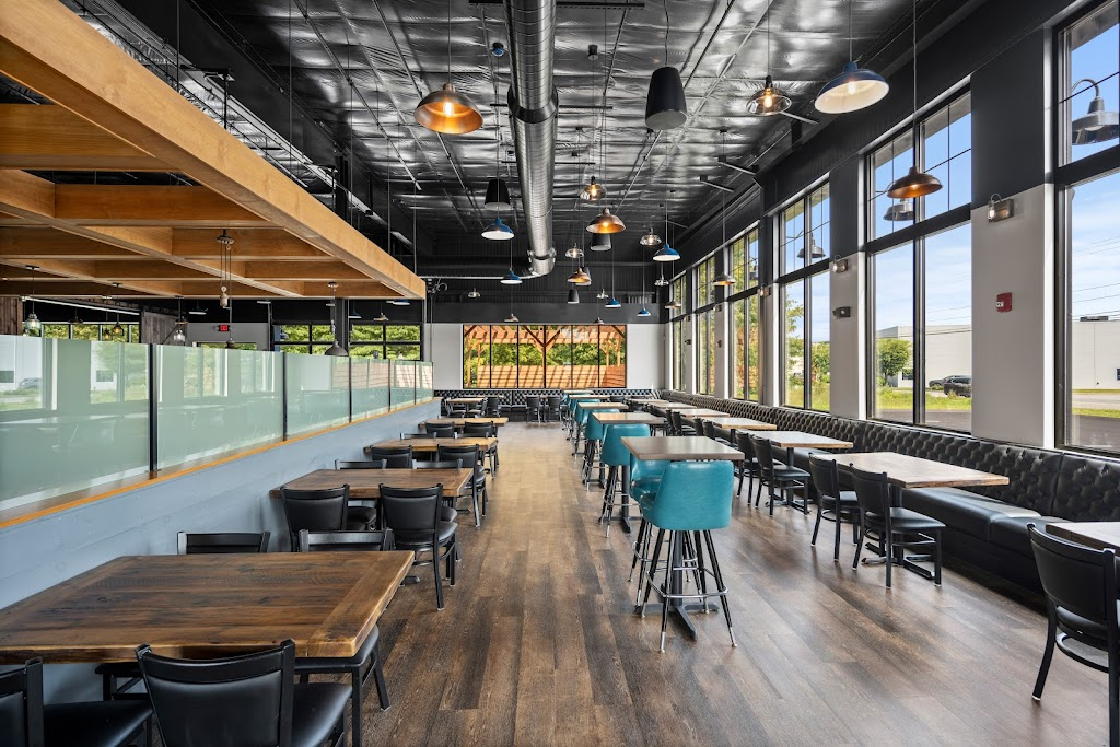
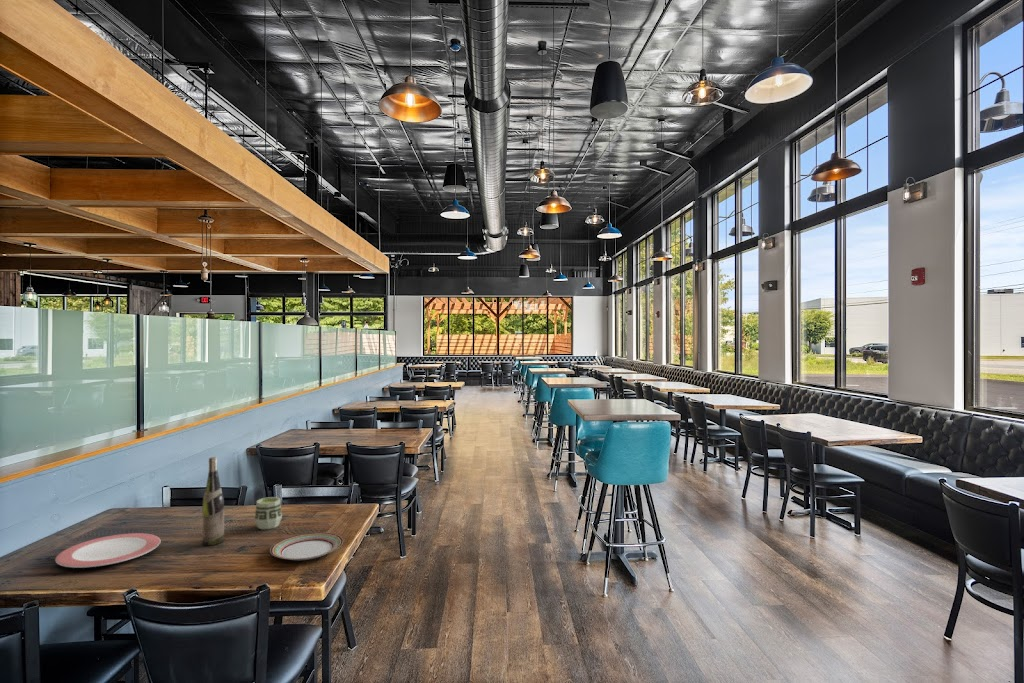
+ plate (307, 547)
+ wine bottle (213, 499)
+ plate (110, 551)
+ cup (268, 513)
